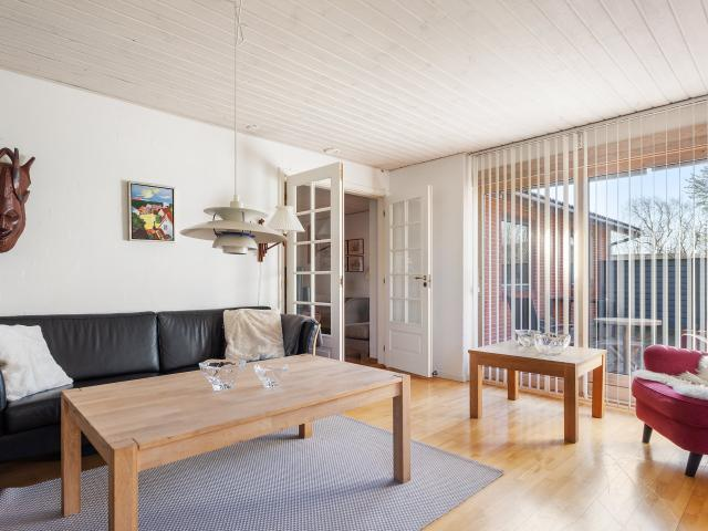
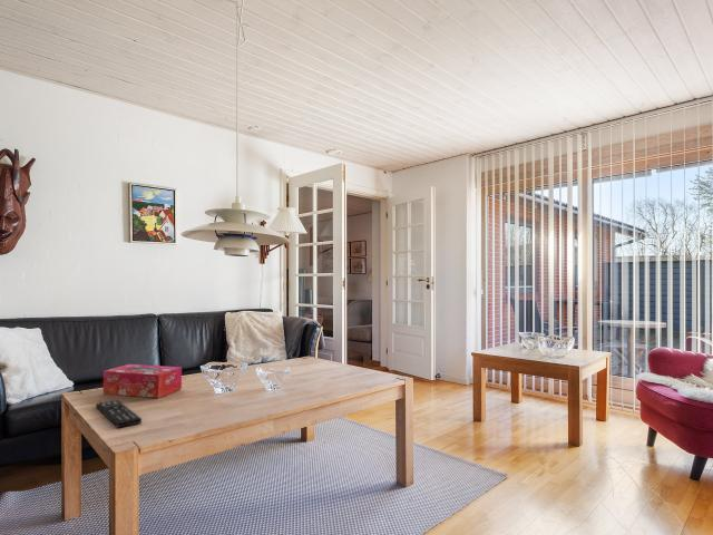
+ tissue box (143, 380)
+ remote control (117, 411)
